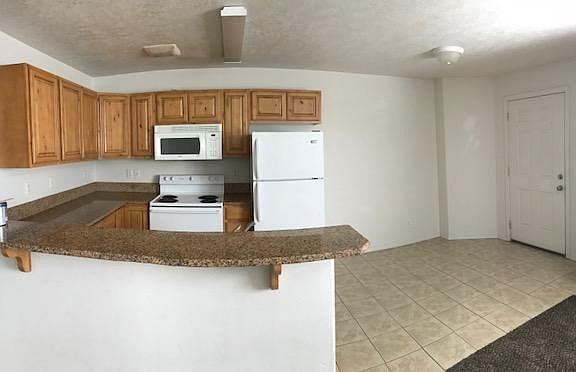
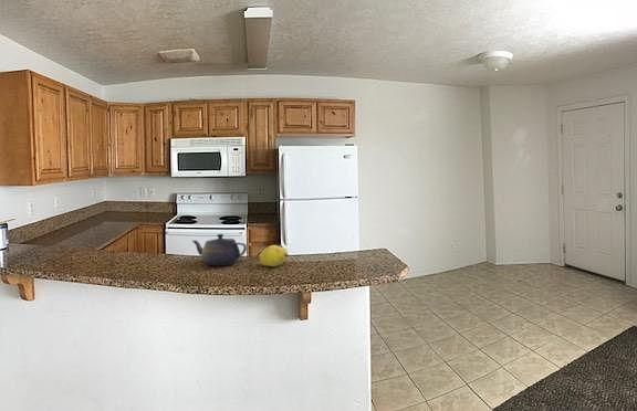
+ teapot (218, 249)
+ fruit (274, 255)
